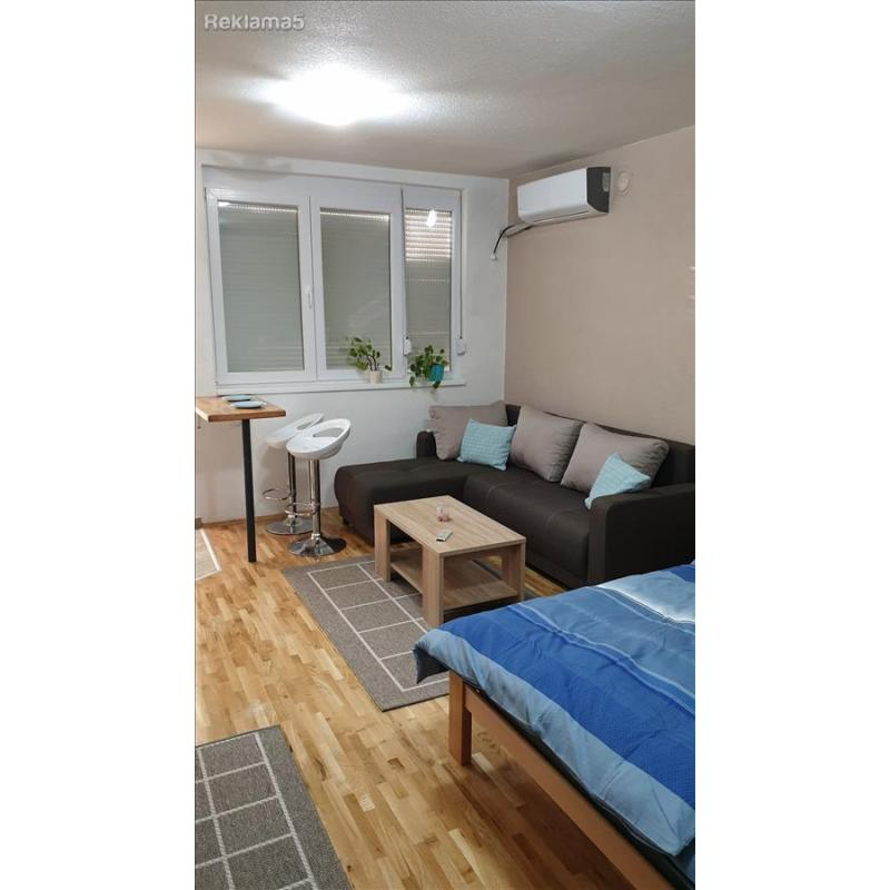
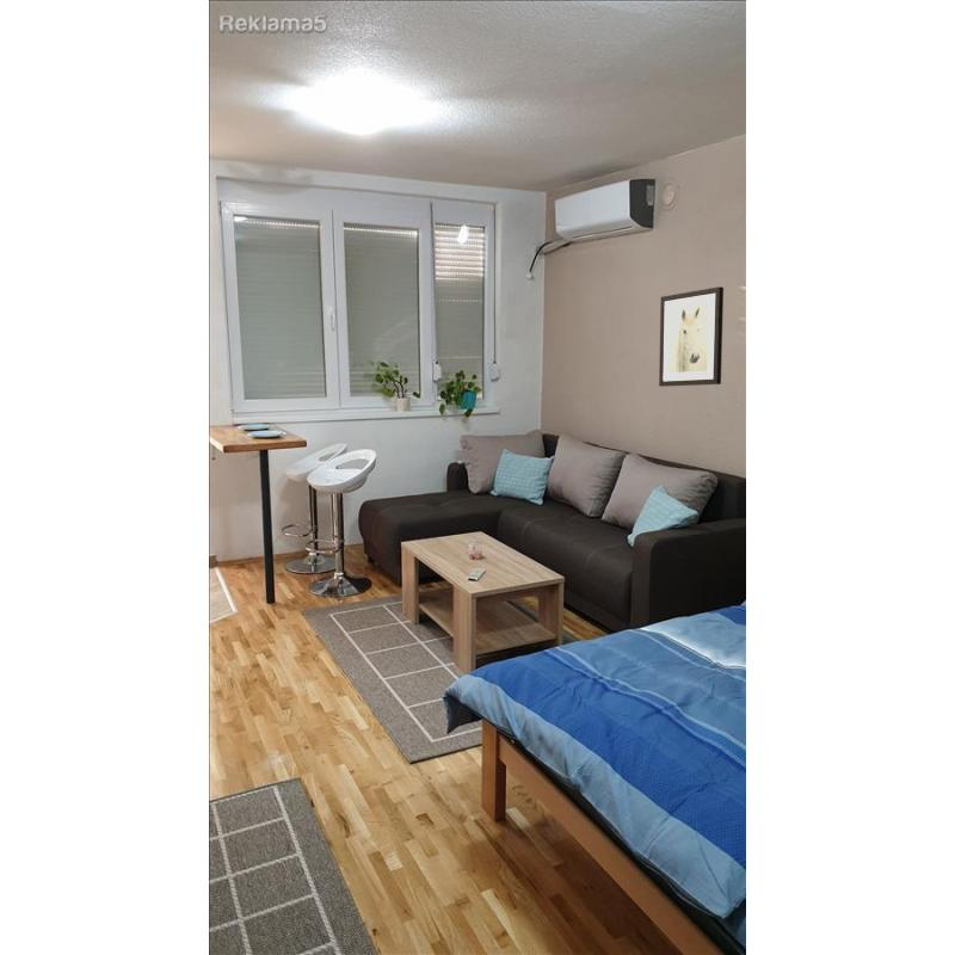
+ wall art (689, 339)
